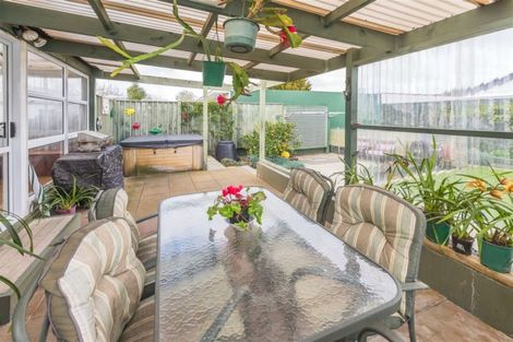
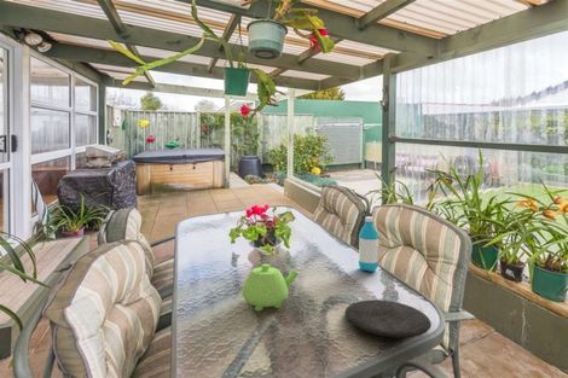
+ teapot (271, 284)
+ plate (386, 319)
+ water bottle (367, 243)
